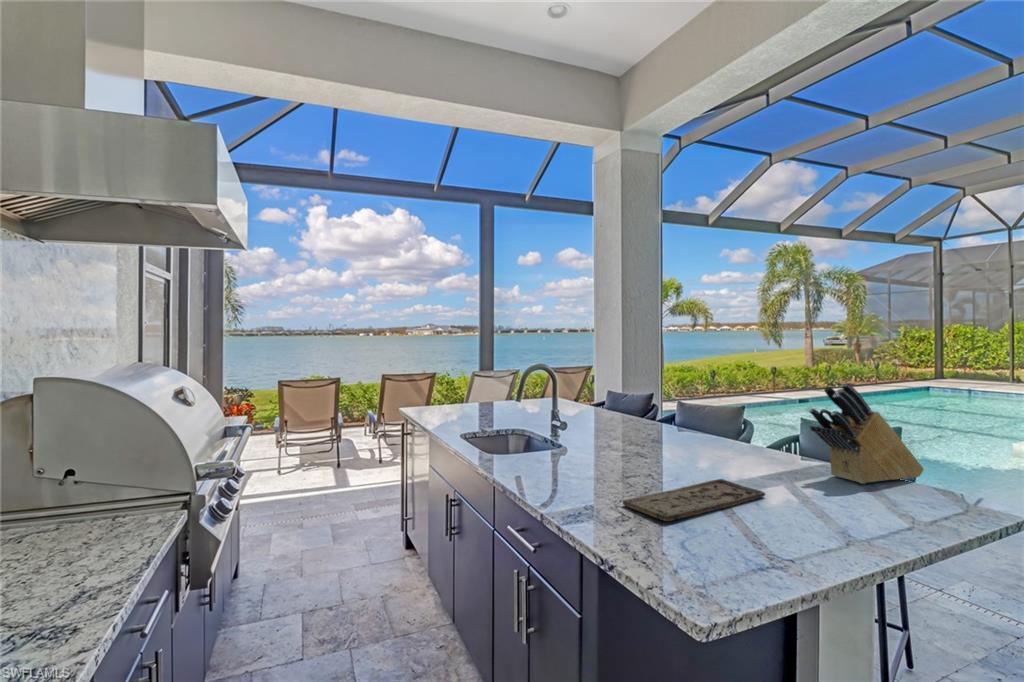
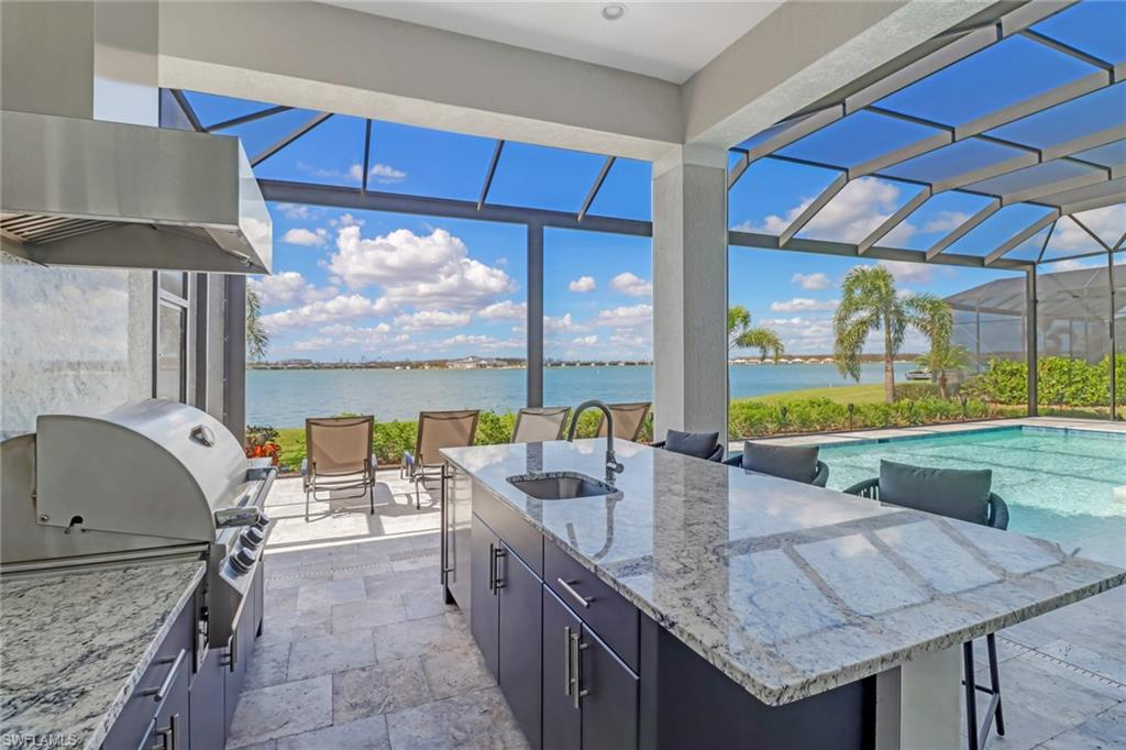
- cutting board (696, 497)
- knife block (865, 429)
